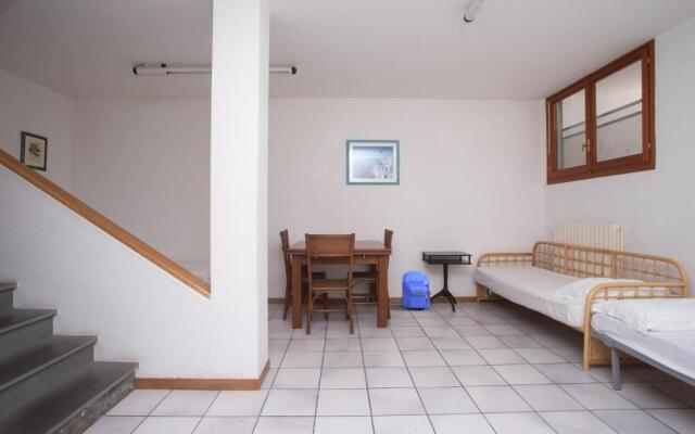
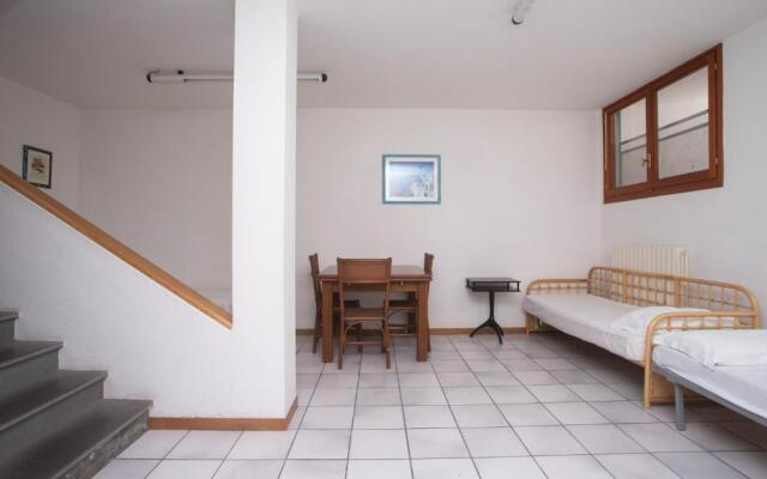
- backpack (417, 289)
